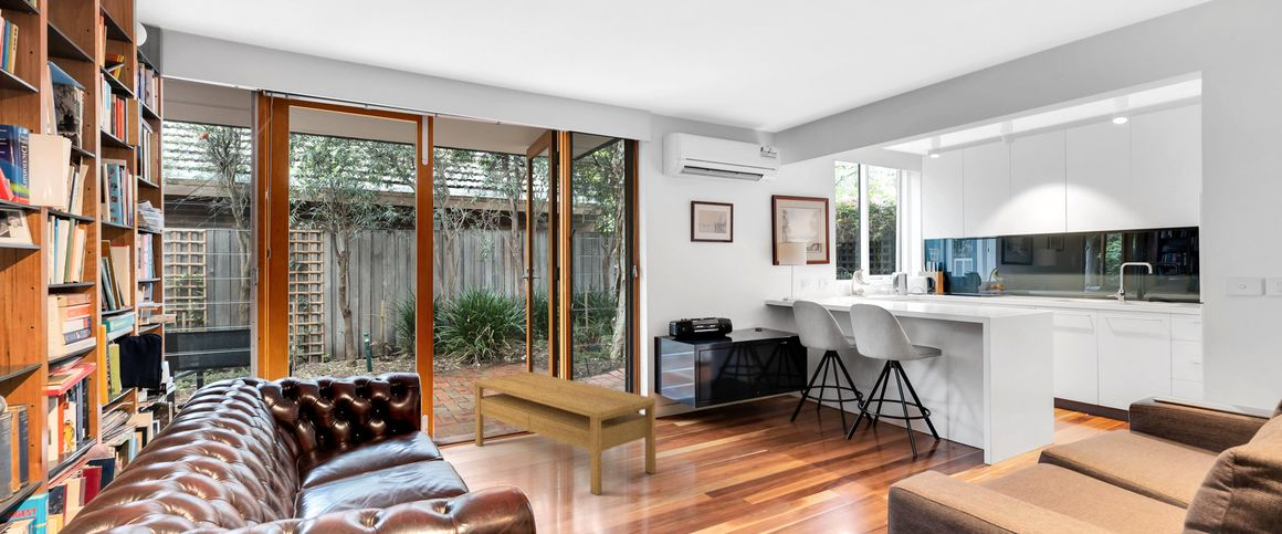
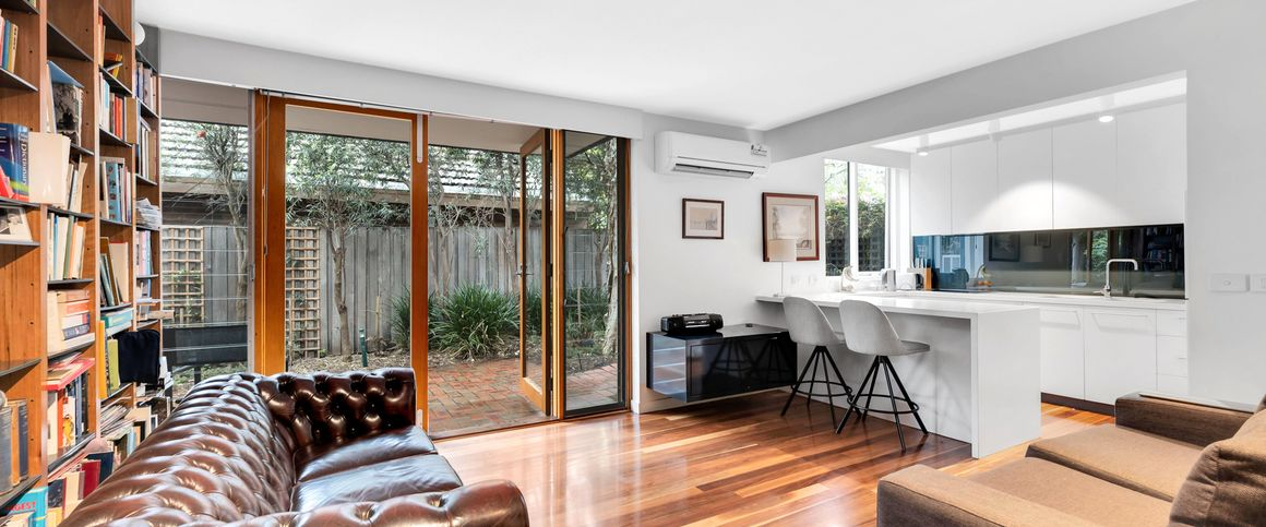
- coffee table (558, 422)
